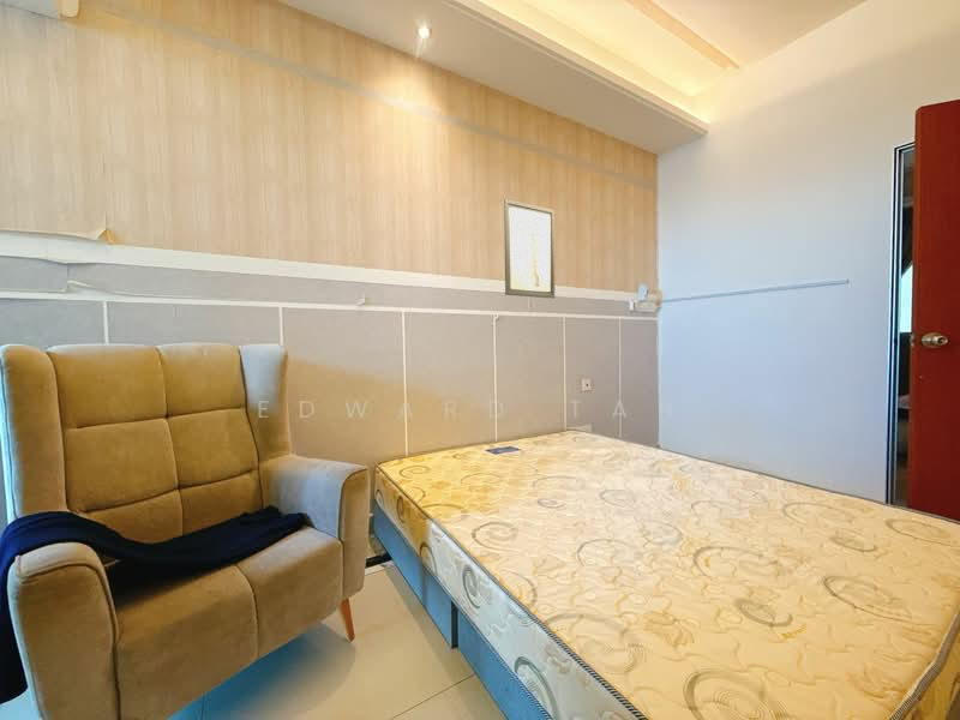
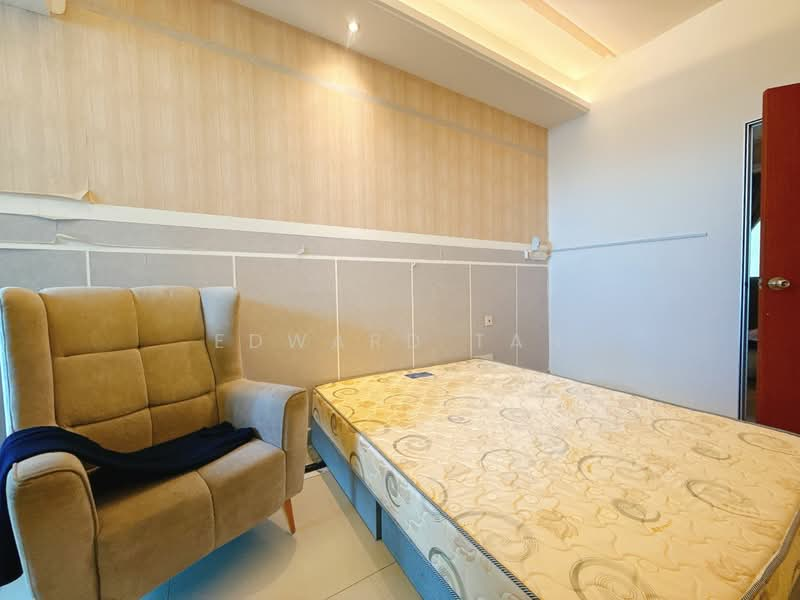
- wall art (530, 251)
